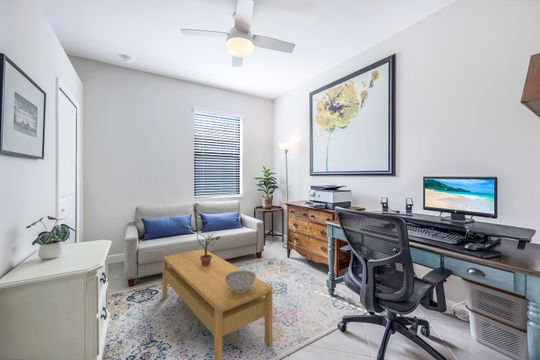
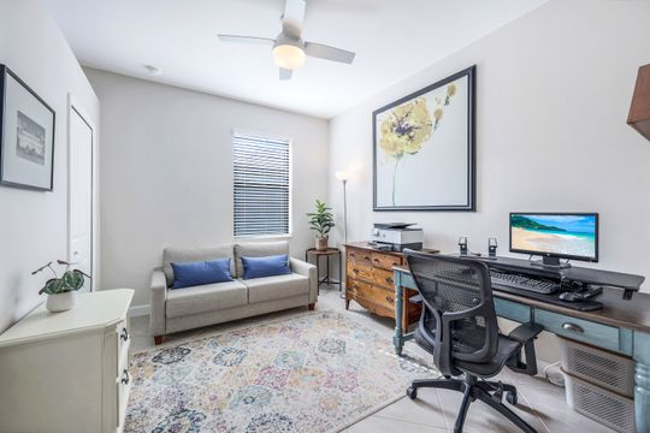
- potted plant (202, 245)
- coffee table (208, 293)
- decorative bowl (240, 282)
